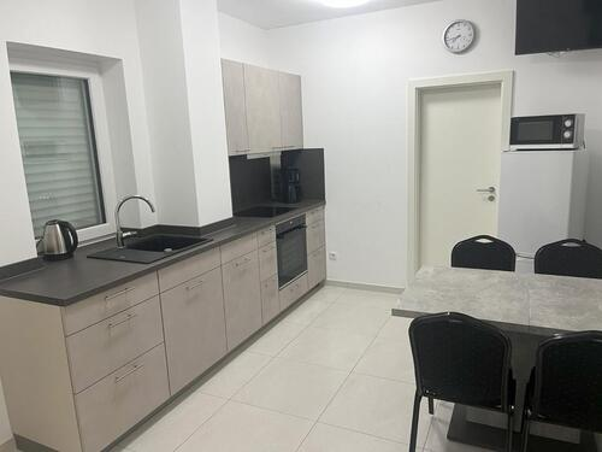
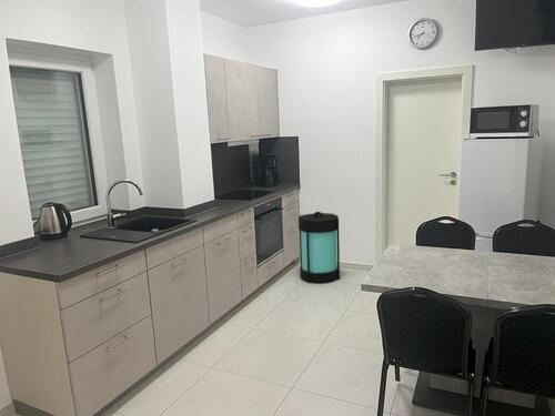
+ lantern (319, 244)
